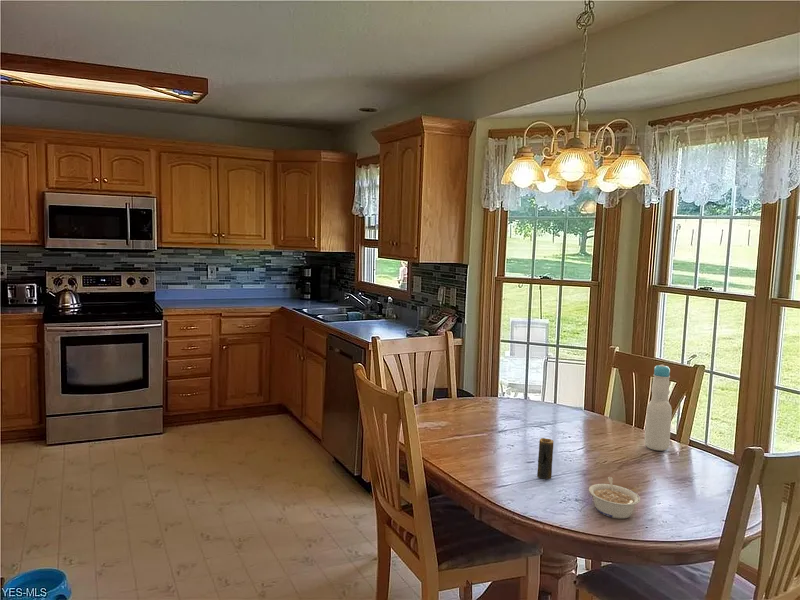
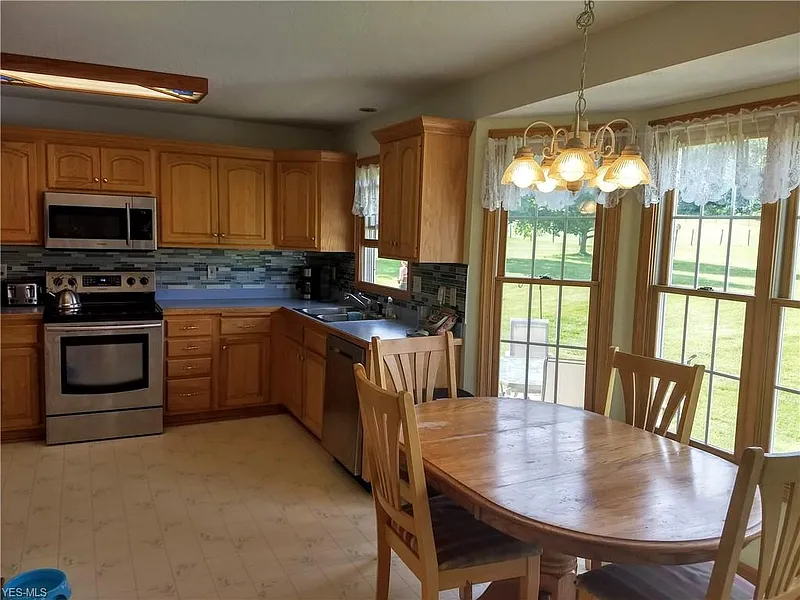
- candle (545, 458)
- bottle (659, 406)
- legume (612, 499)
